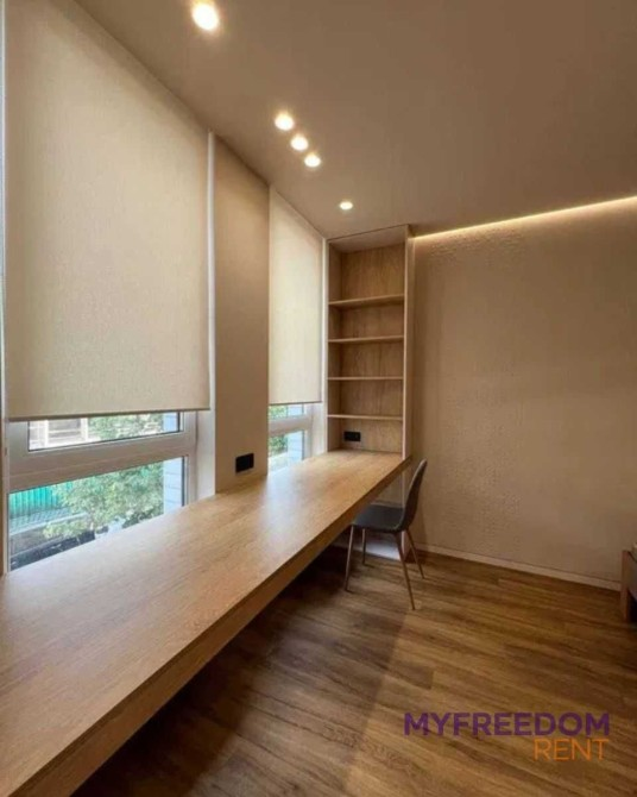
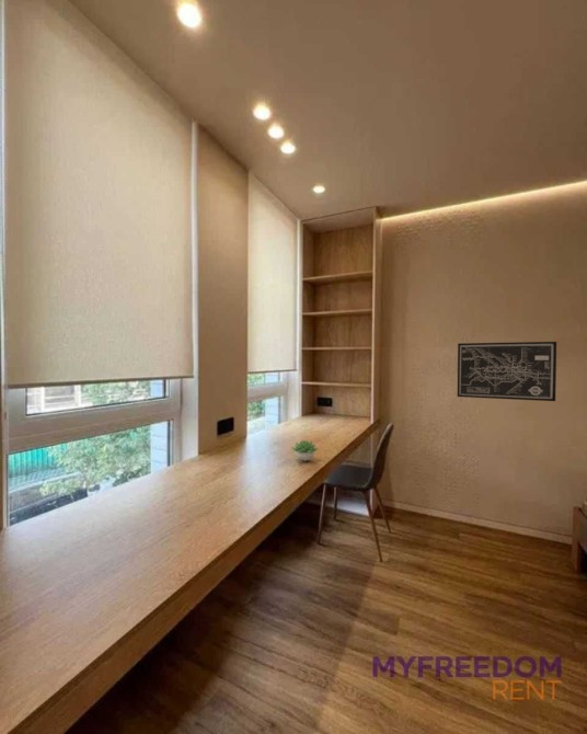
+ succulent plant (304, 450)
+ wall art (503, 370)
